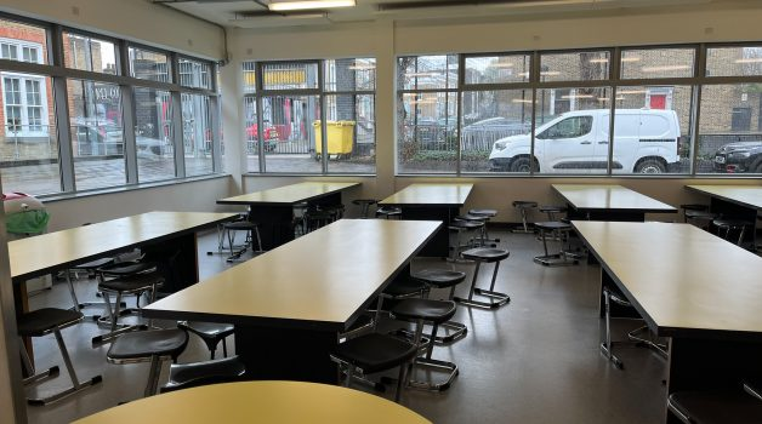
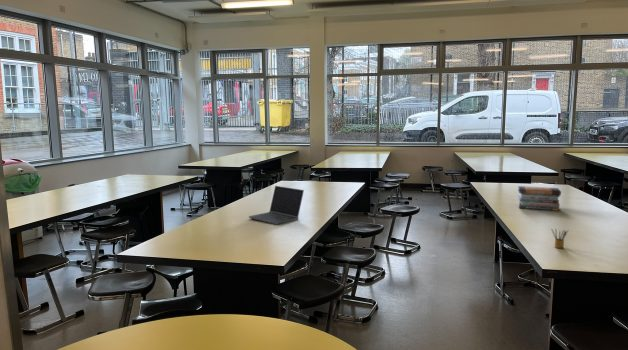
+ pencil box (559, 237)
+ book stack (538, 198)
+ laptop computer (276, 204)
